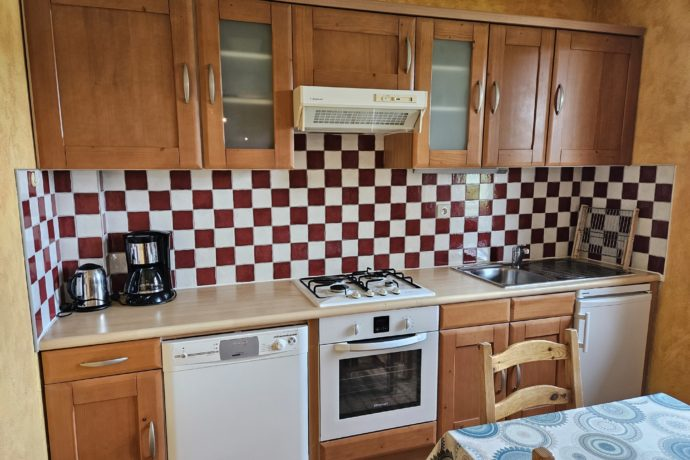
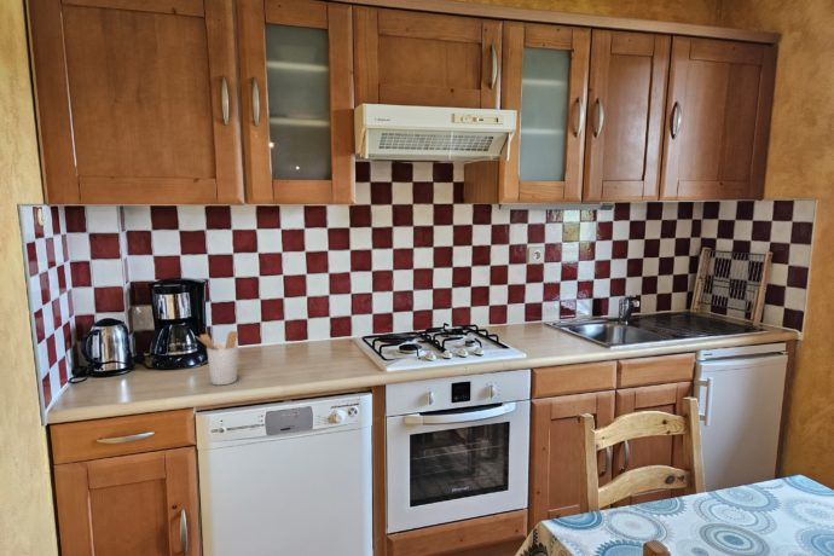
+ utensil holder (216, 357)
